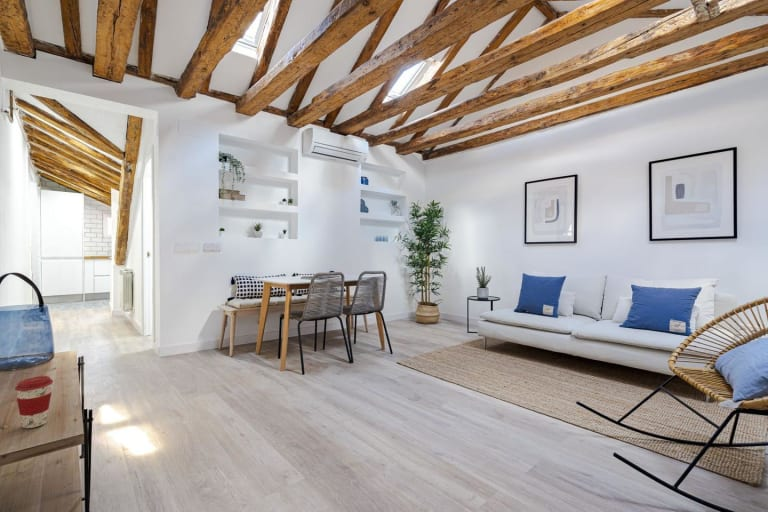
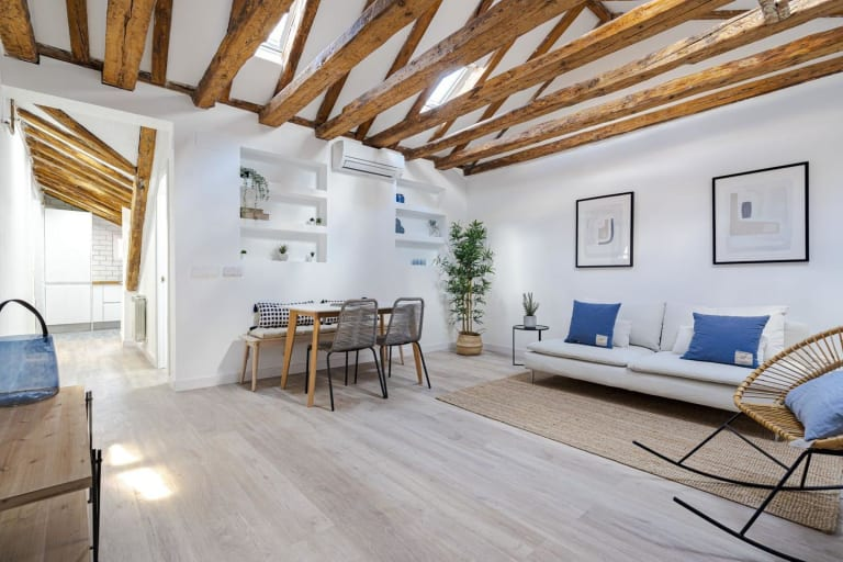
- coffee cup (34, 402)
